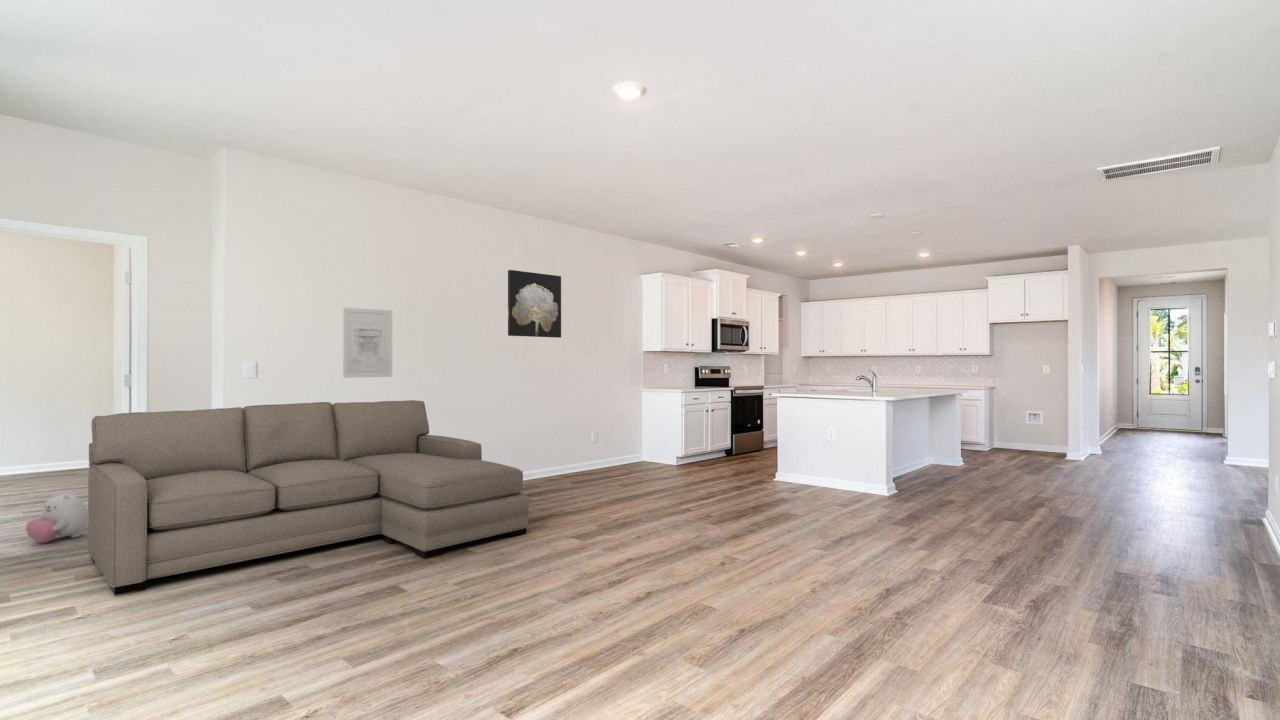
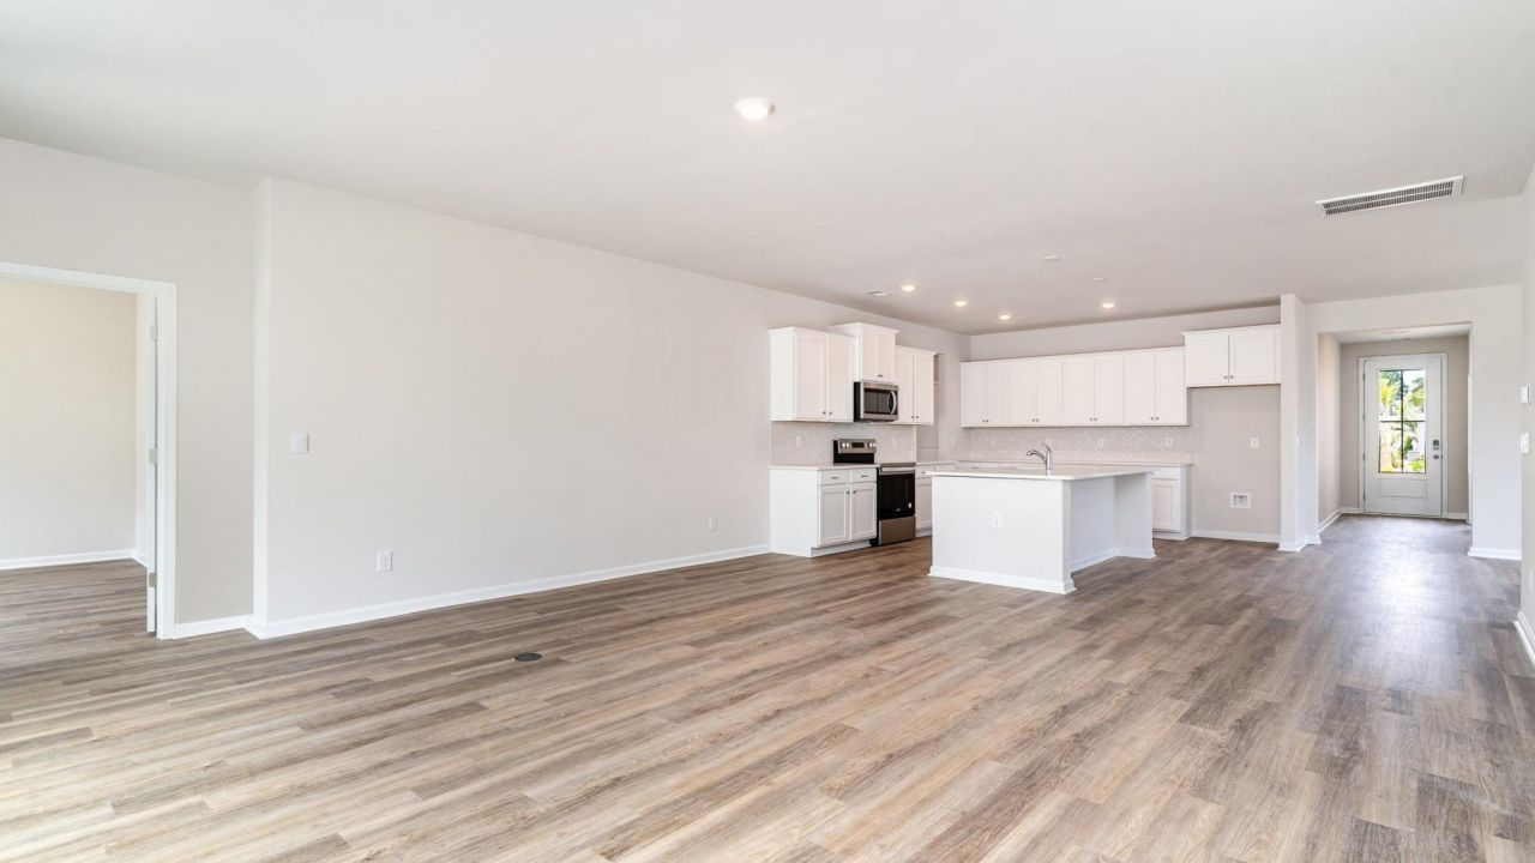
- plush toy (59, 516)
- wall art (535, 305)
- wall art (368, 343)
- sofa (322, 476)
